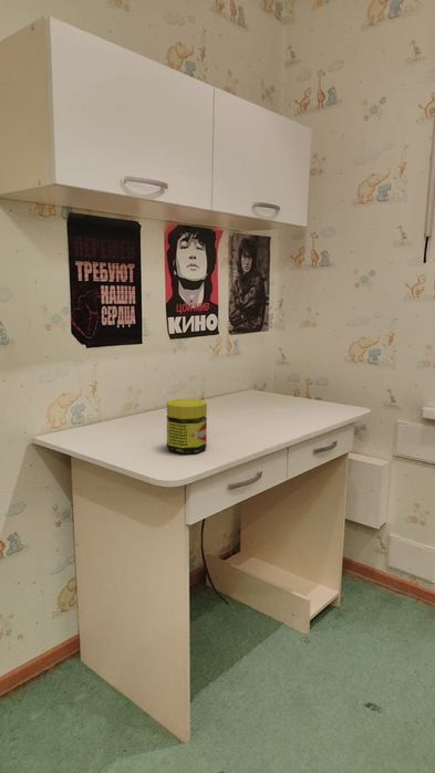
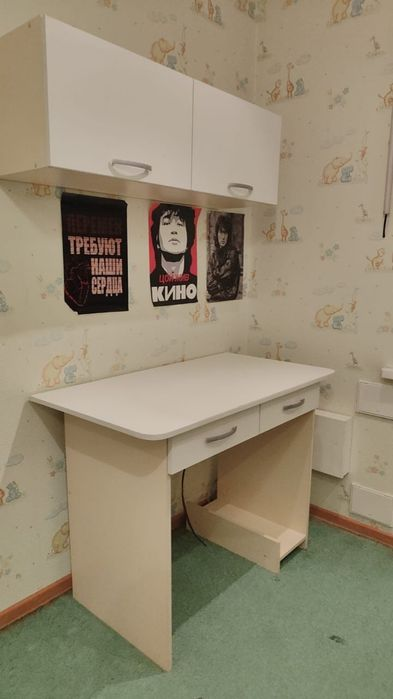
- jar (186, 426)
